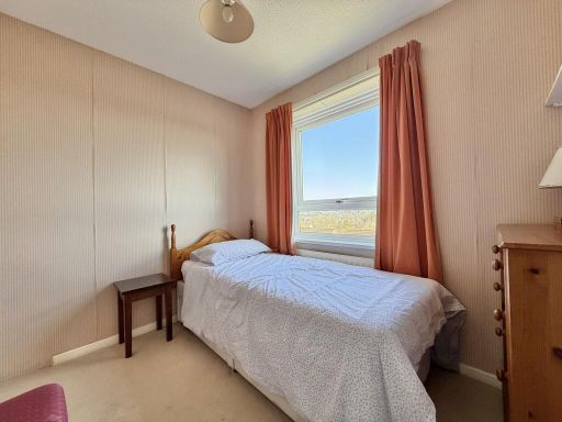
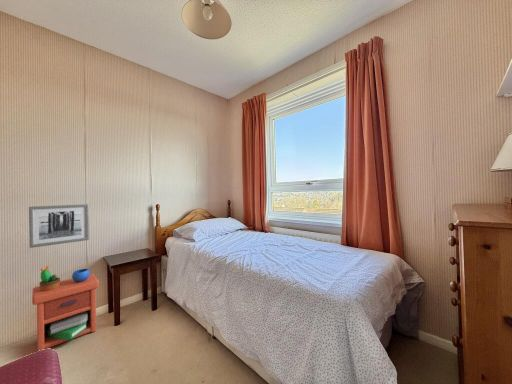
+ wall art (61, 224)
+ nightstand (67, 299)
